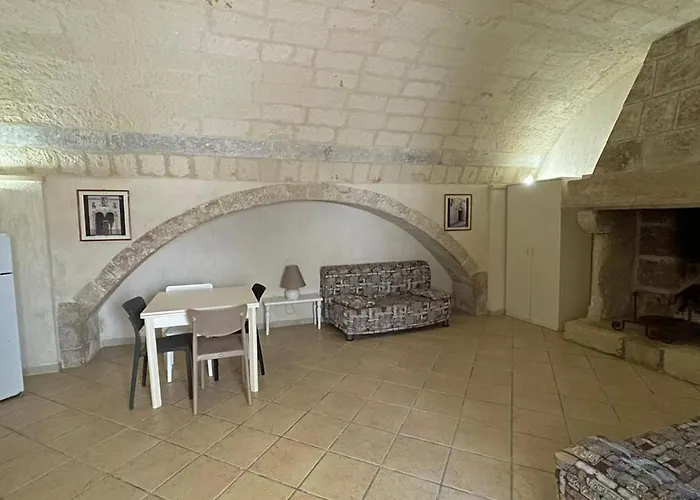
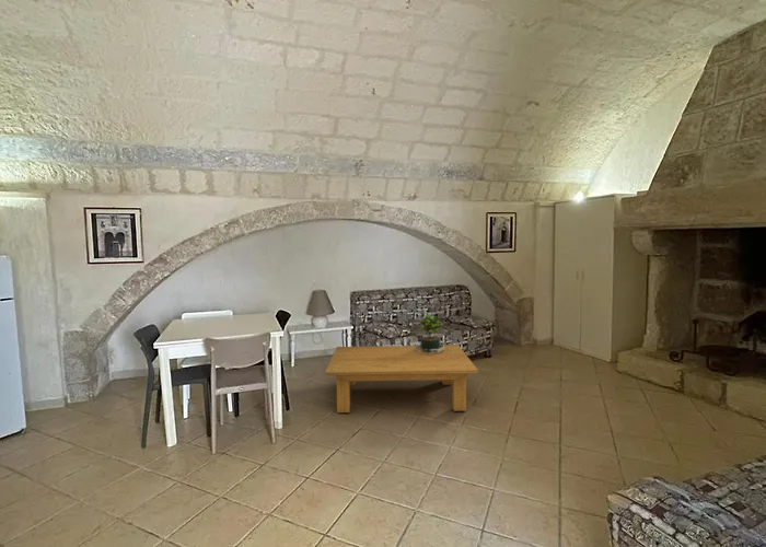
+ coffee table (399, 376)
+ potted plant (432, 331)
